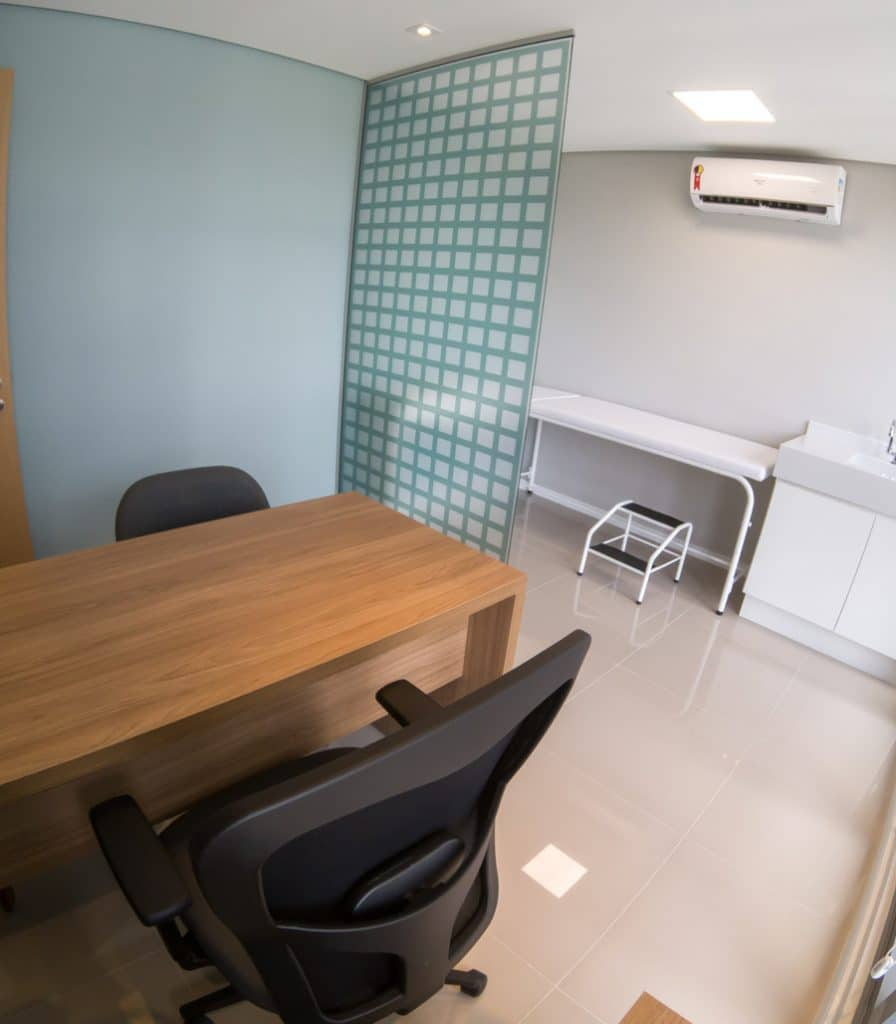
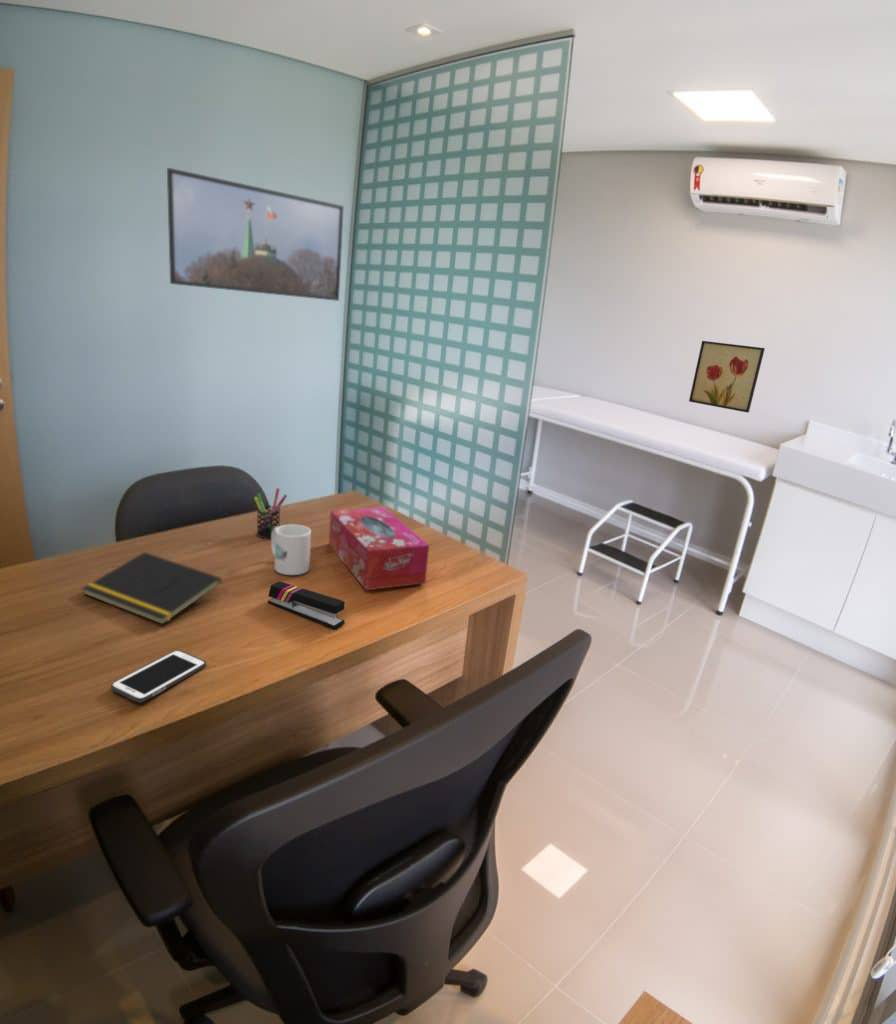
+ cell phone (160, 675)
+ wall art (725, 376)
+ notepad (153, 585)
+ mug (288, 547)
+ pen holder (267, 511)
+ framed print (262, 242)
+ tissue box (375, 545)
+ stapler (305, 602)
